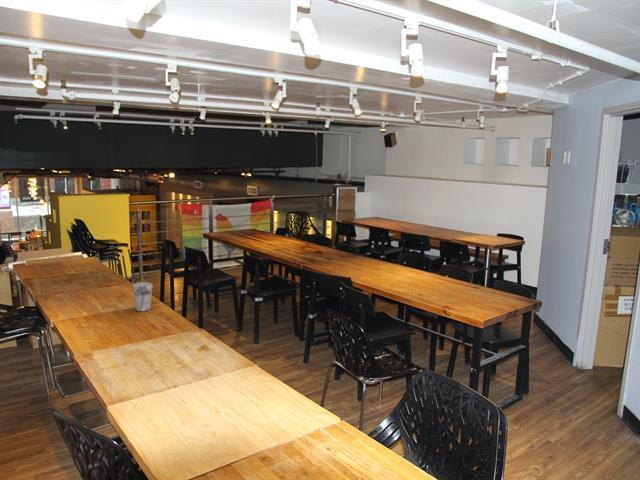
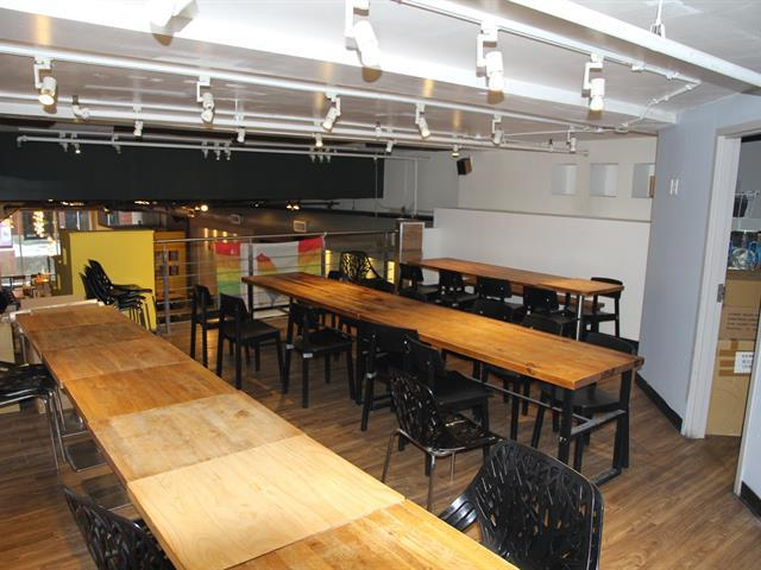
- cup (143, 296)
